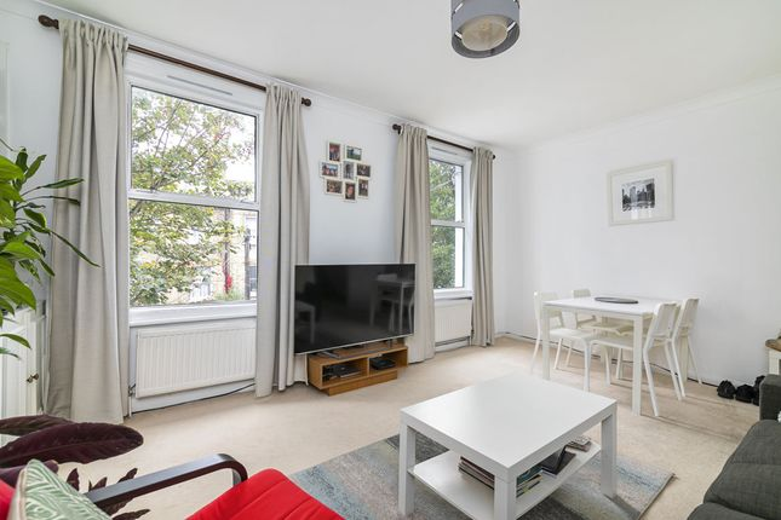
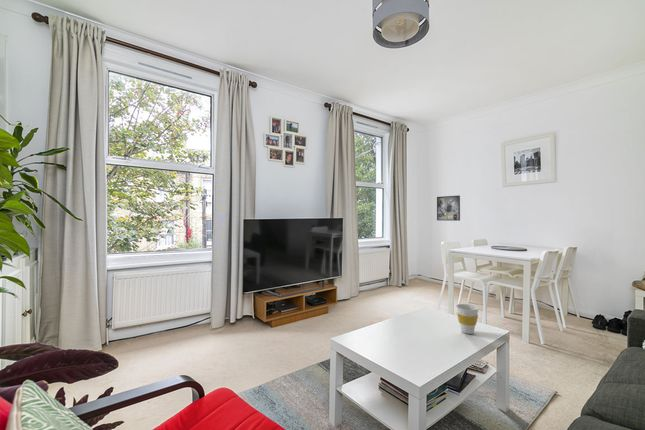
+ cup (467, 319)
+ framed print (448, 208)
